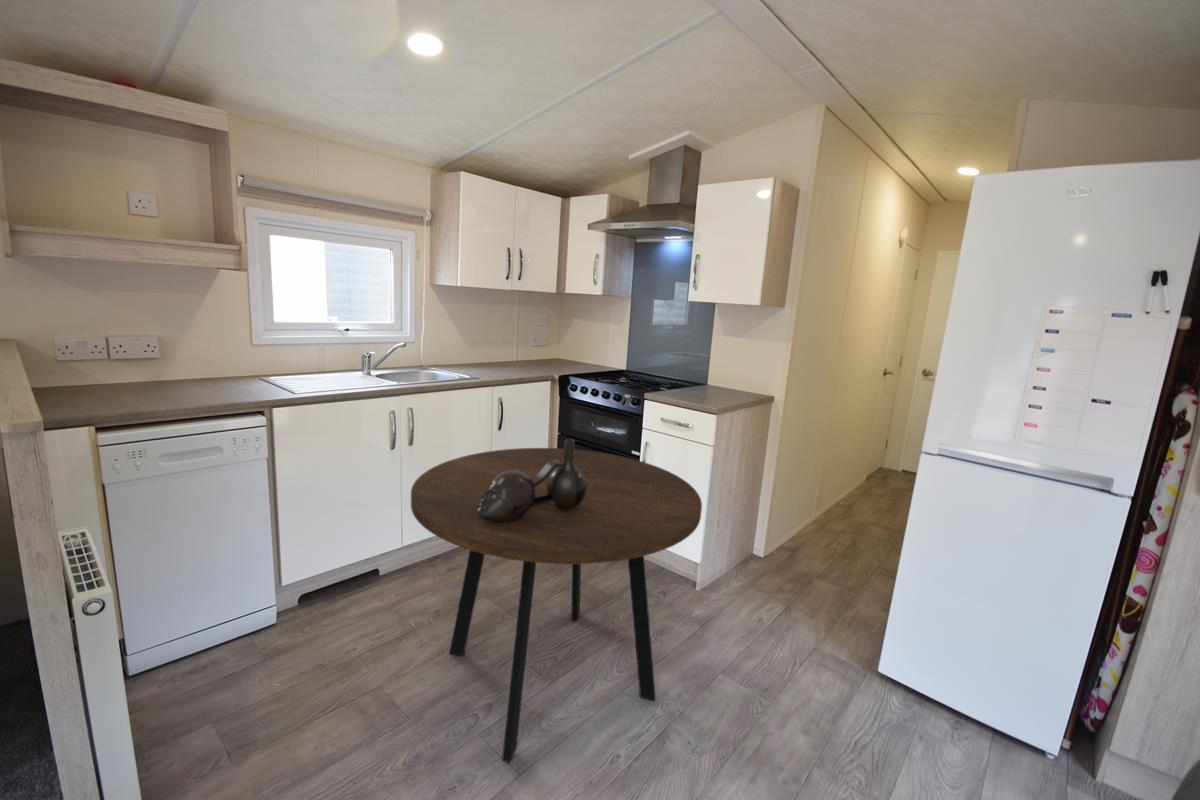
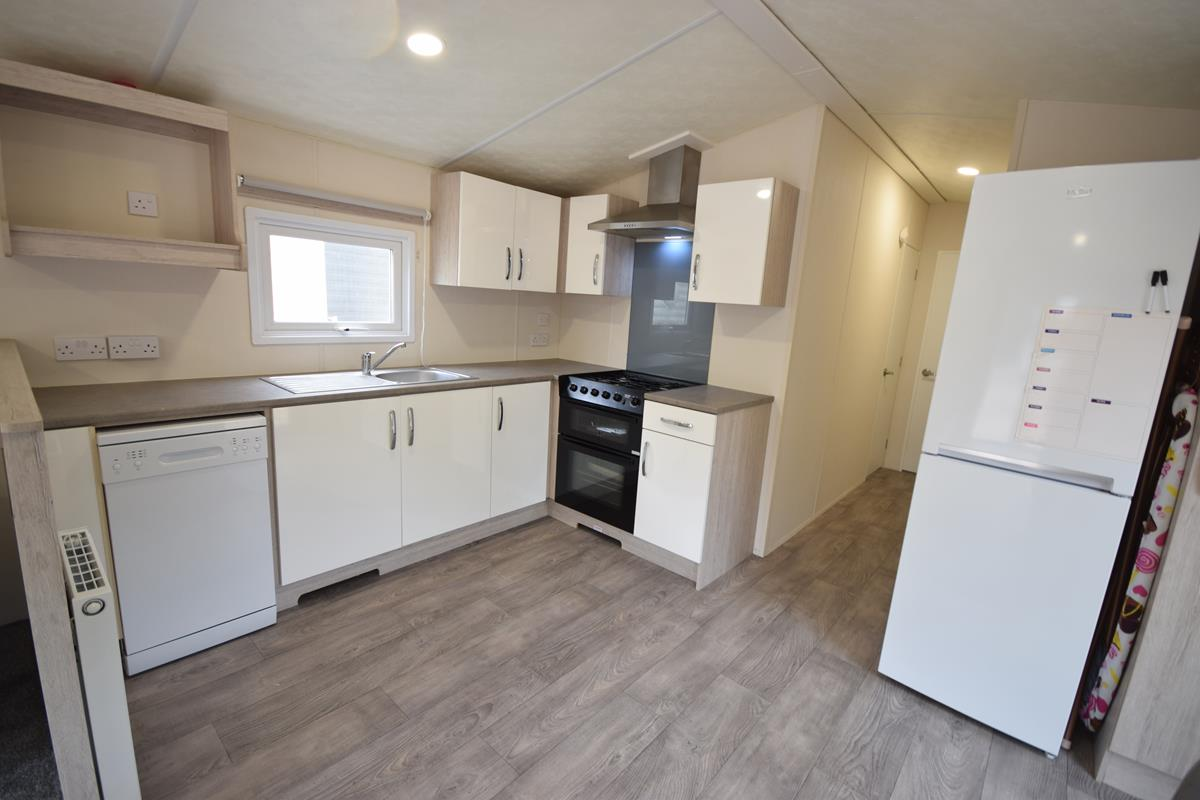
- dining table (572, 583)
- decorative vase (534, 478)
